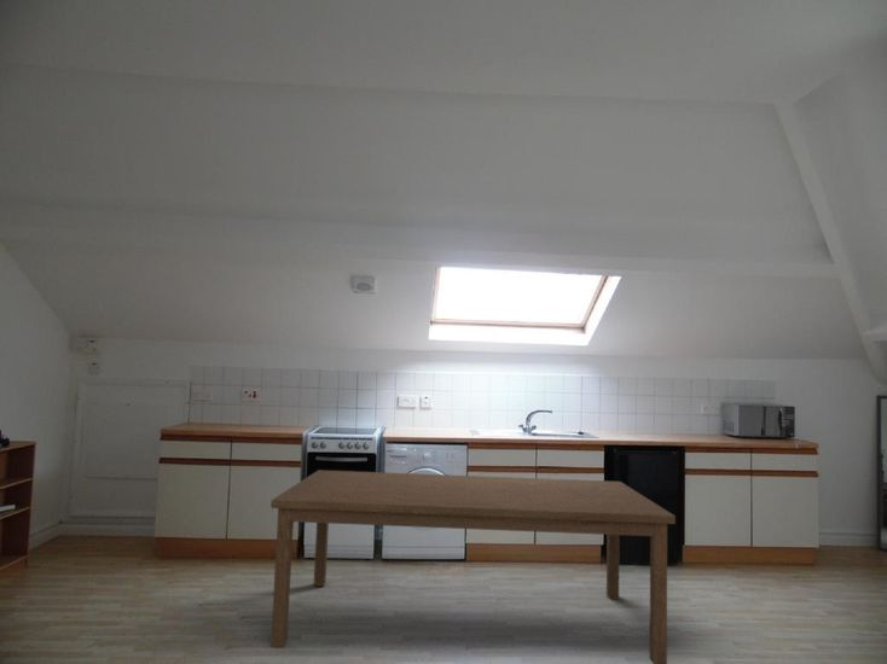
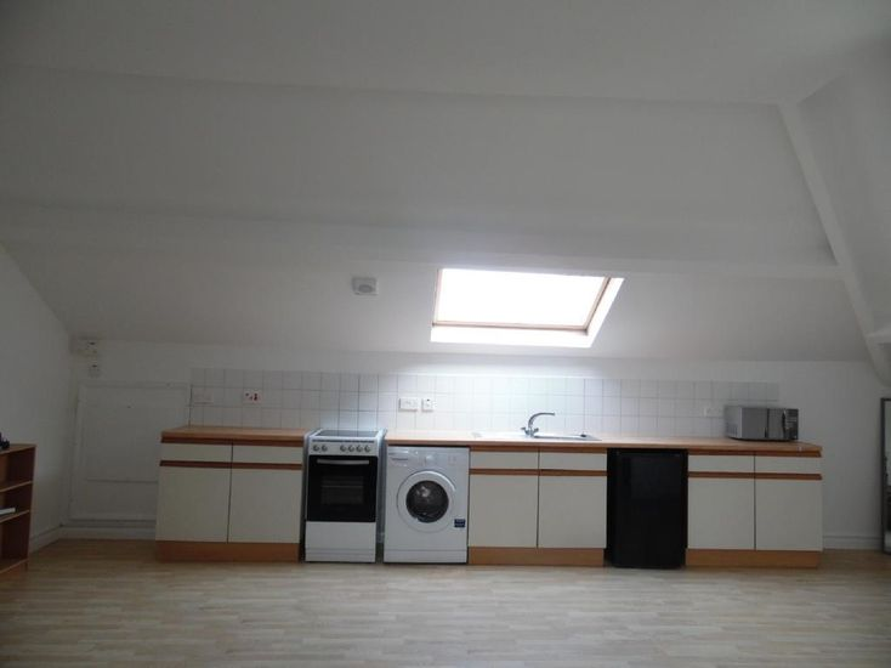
- dining table (468, 528)
